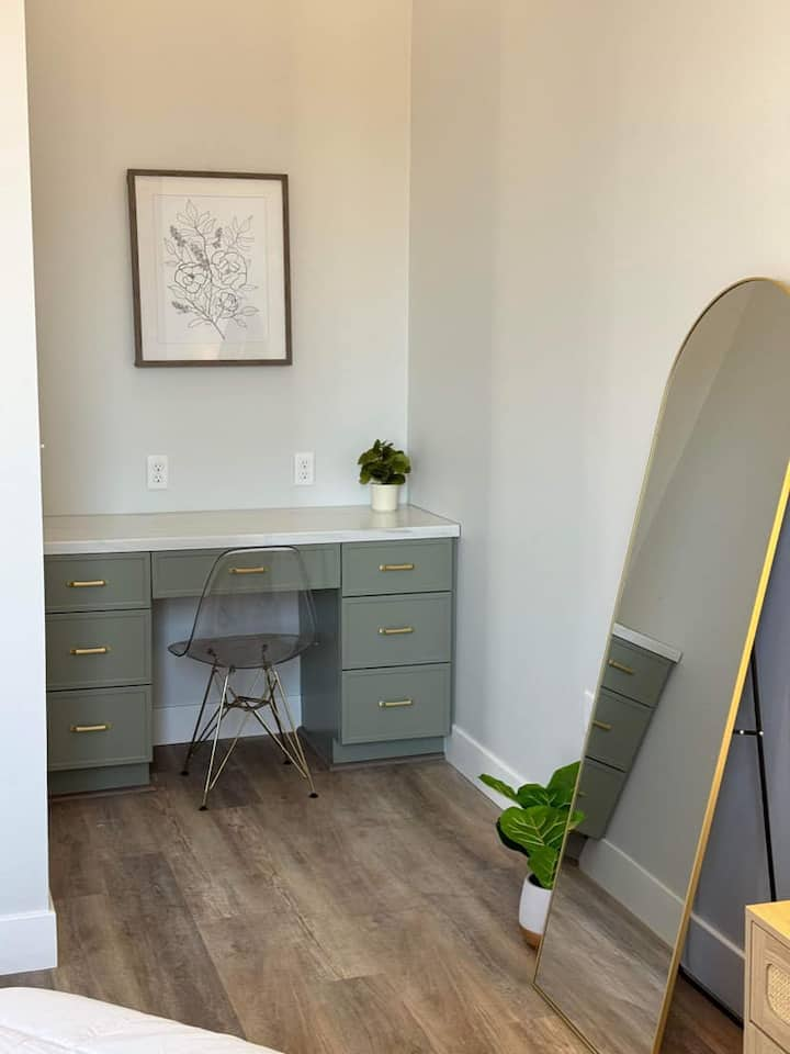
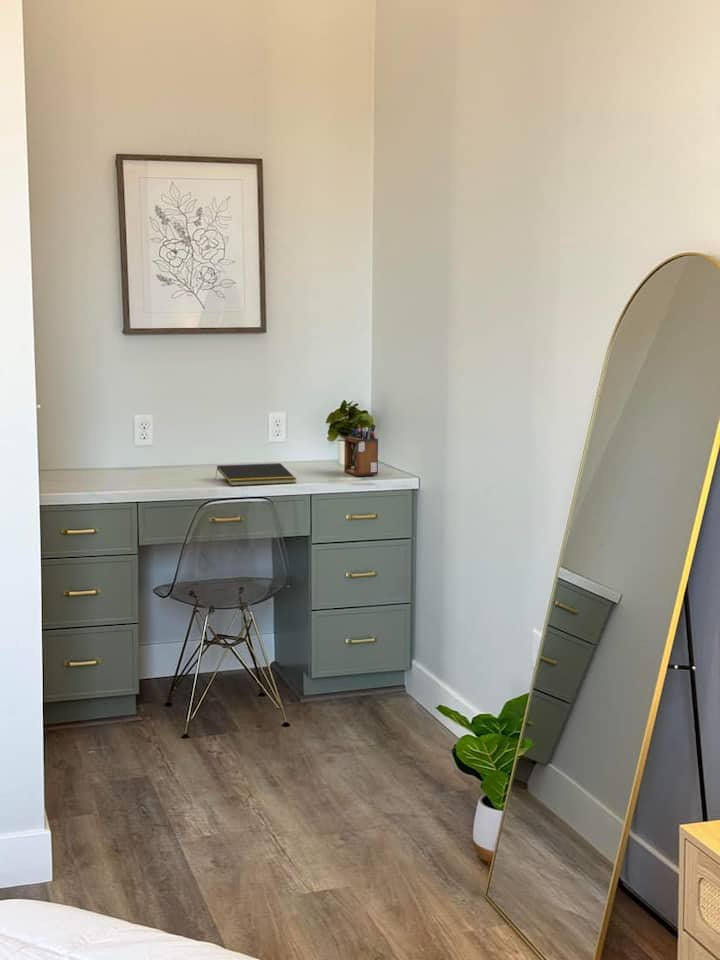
+ notepad (256, 474)
+ desk organizer (361, 448)
